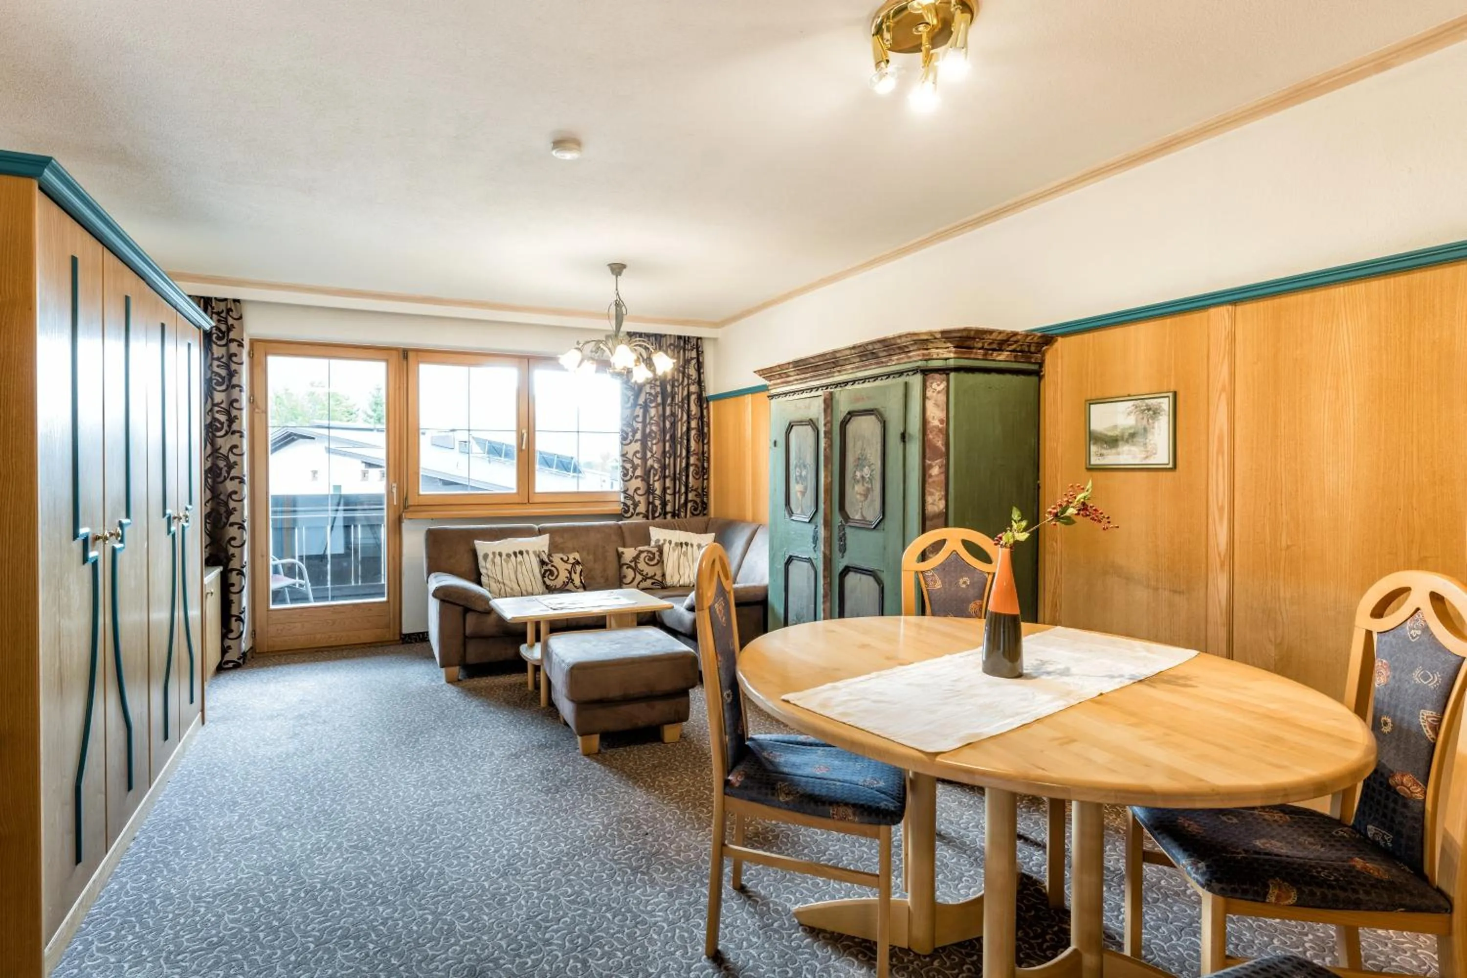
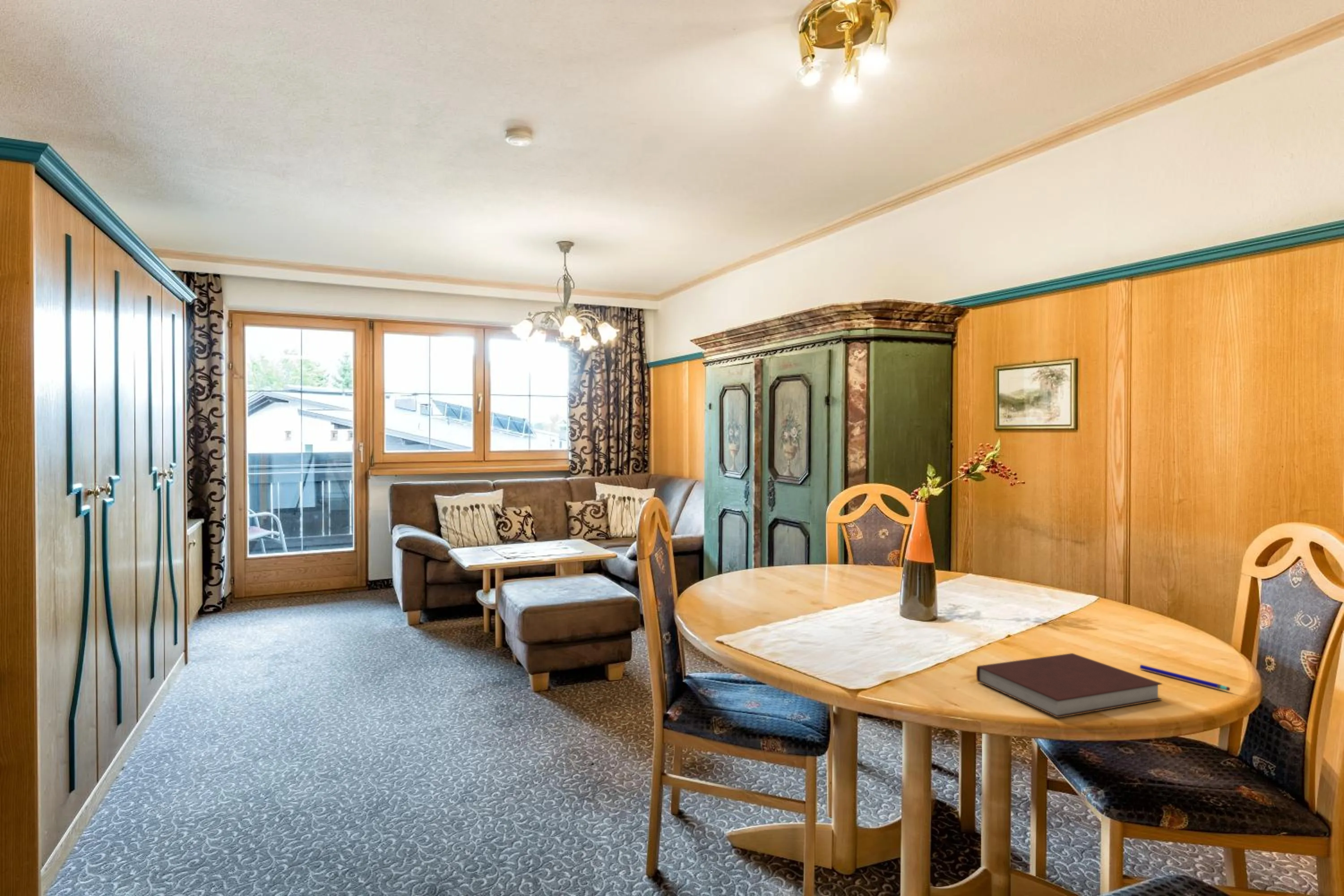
+ pen (1183, 677)
+ notebook (1065, 682)
